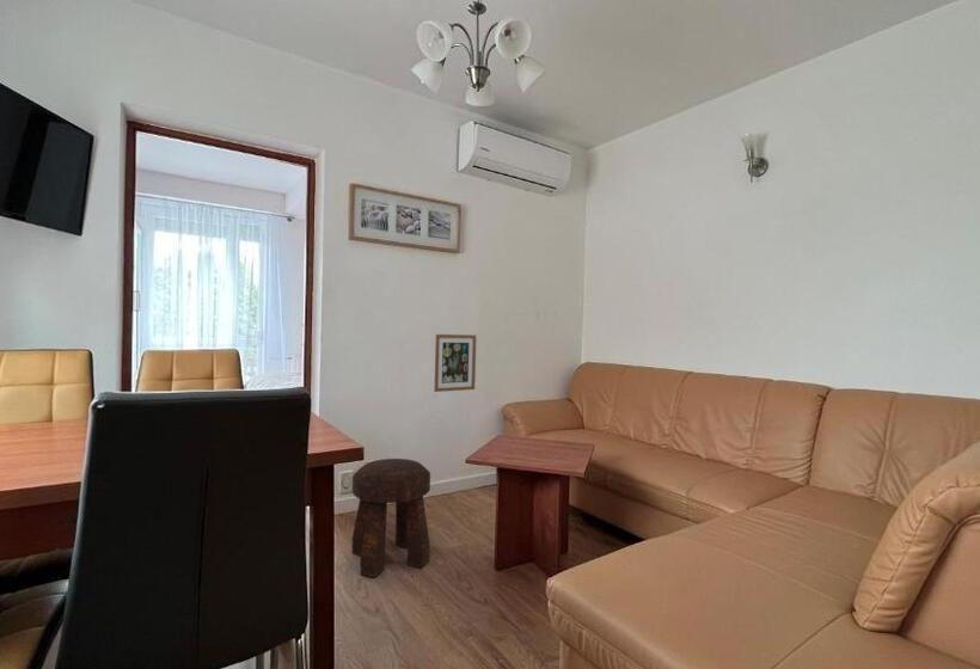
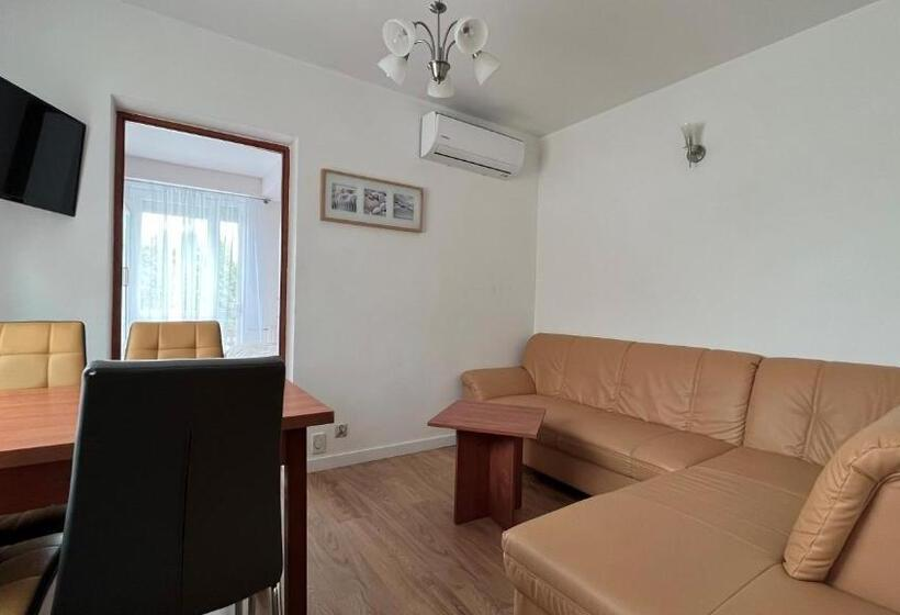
- wall art (455, 362)
- stool (386, 510)
